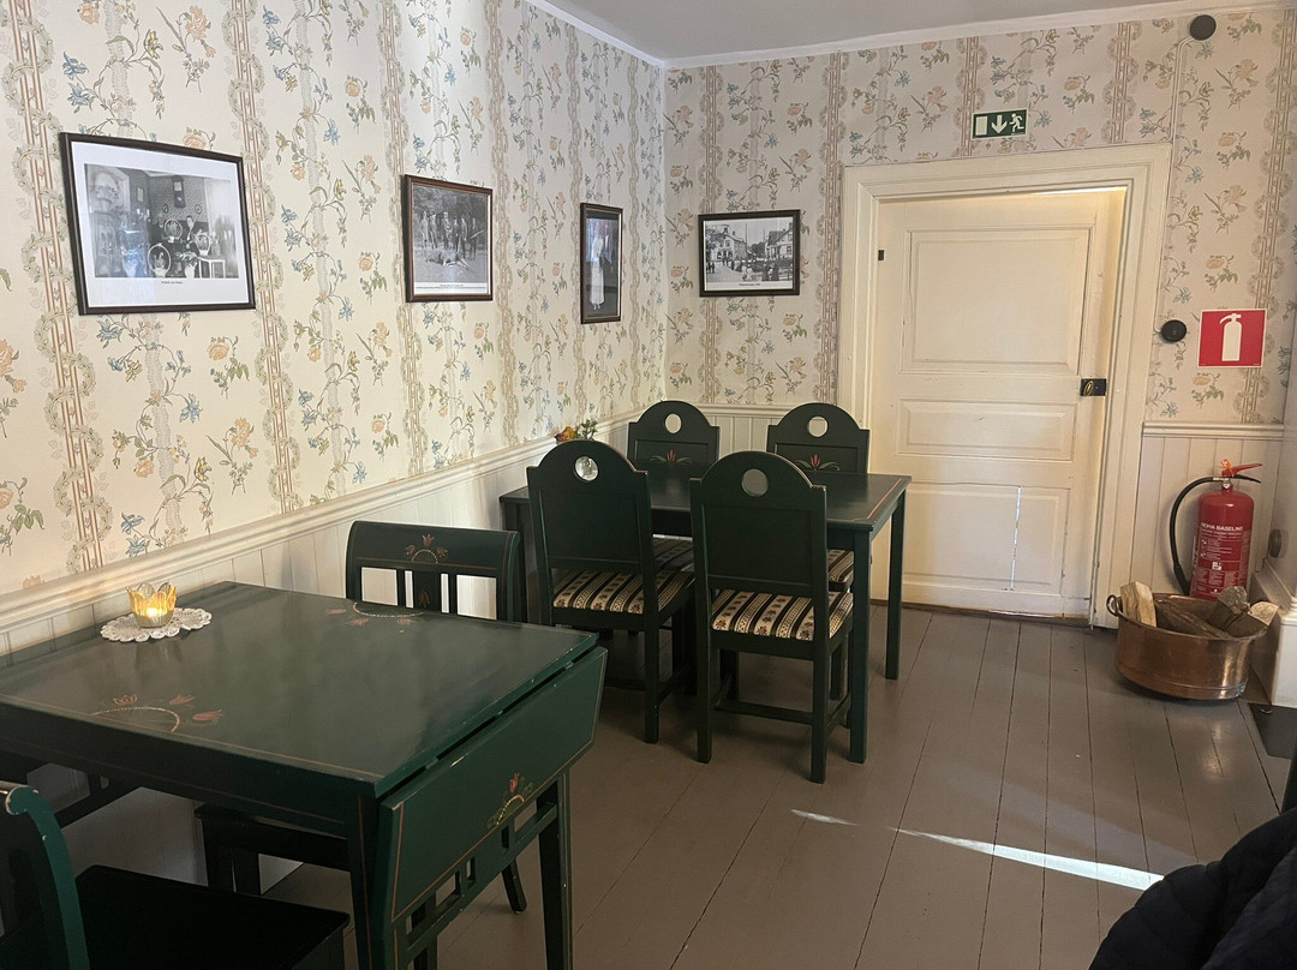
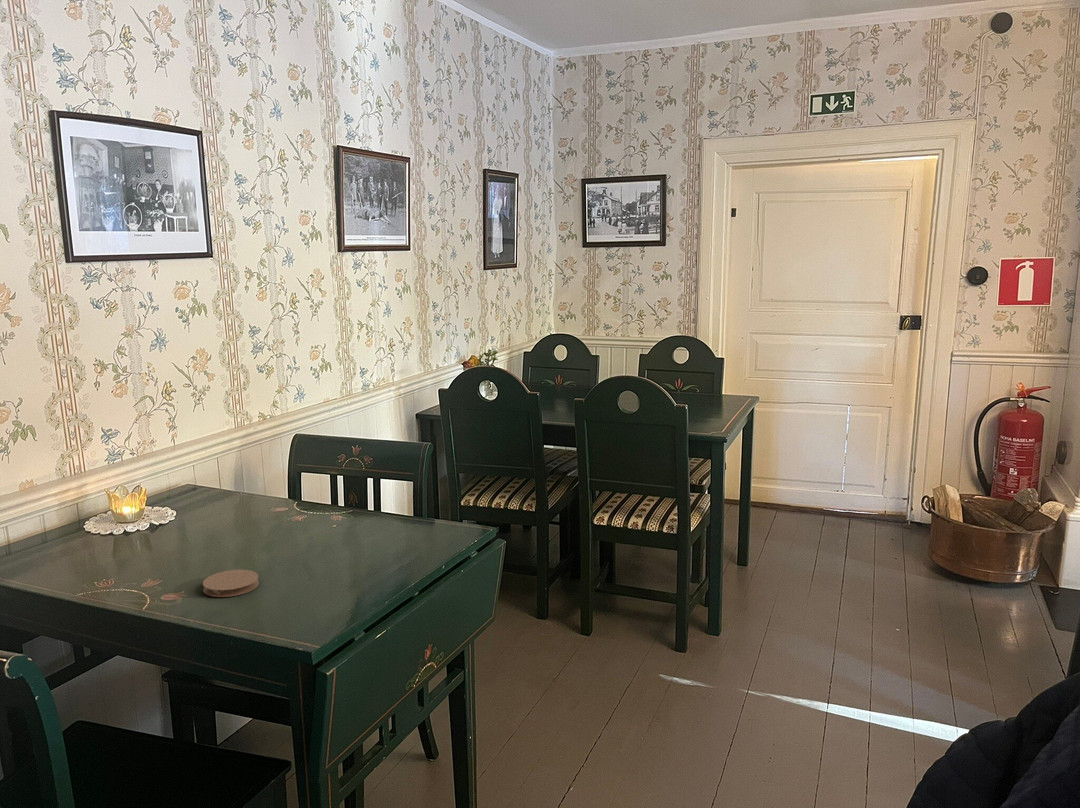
+ coaster (231, 582)
